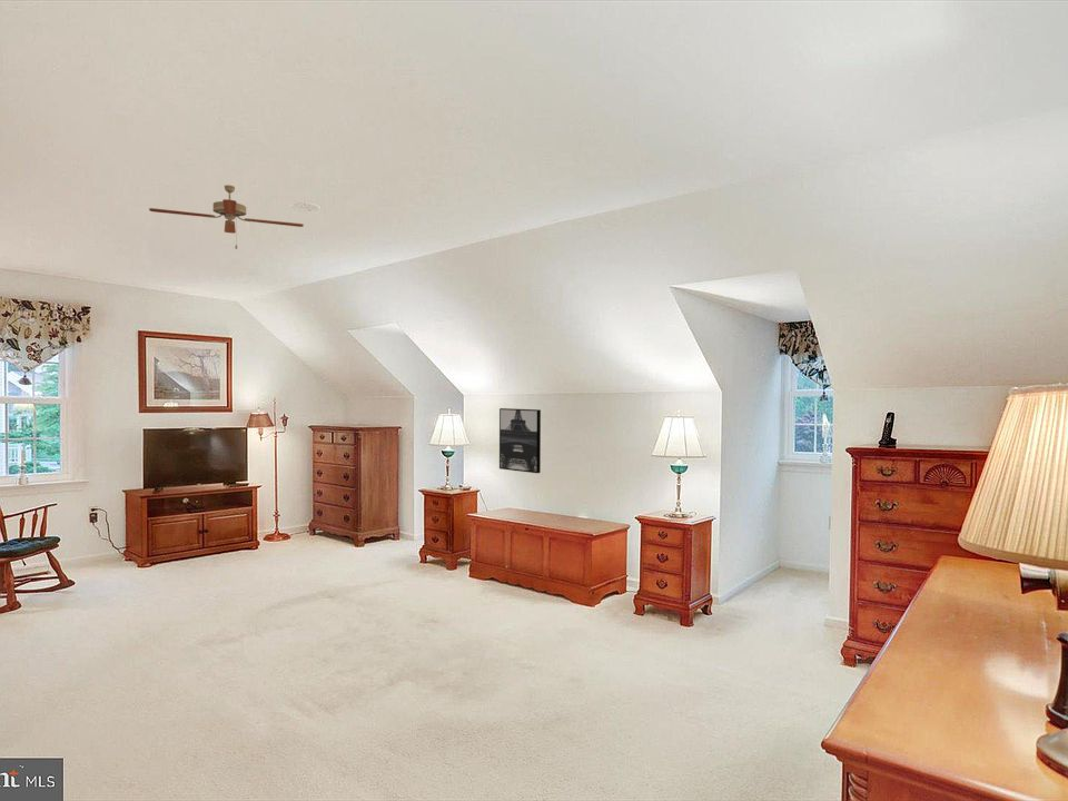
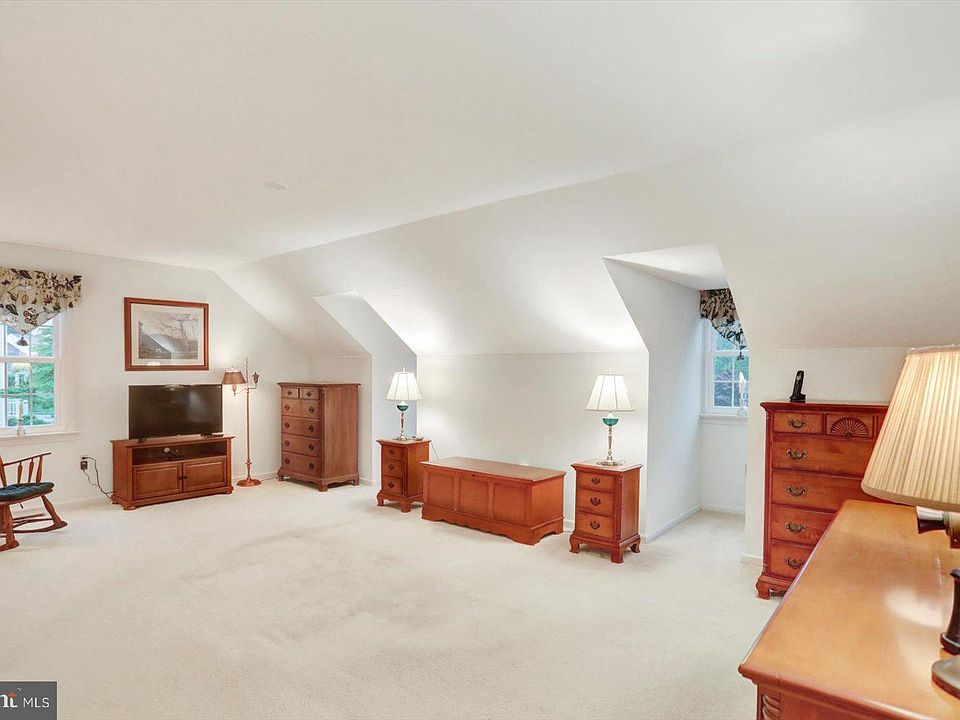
- wall art (518, 439)
- ceiling fan (229, 217)
